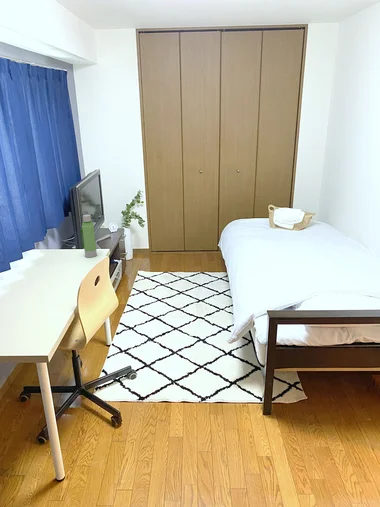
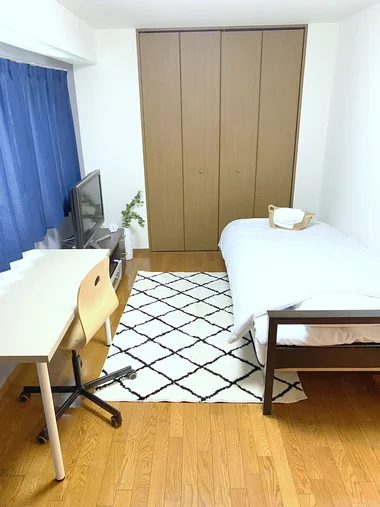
- water bottle (88, 235)
